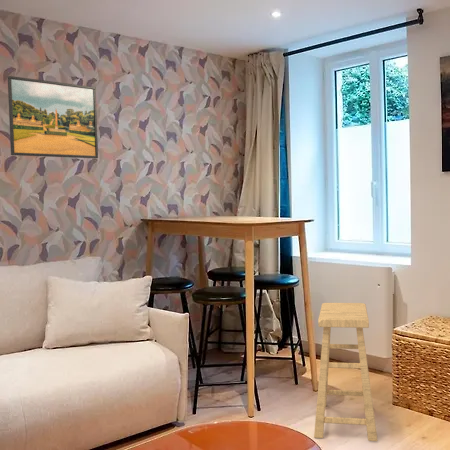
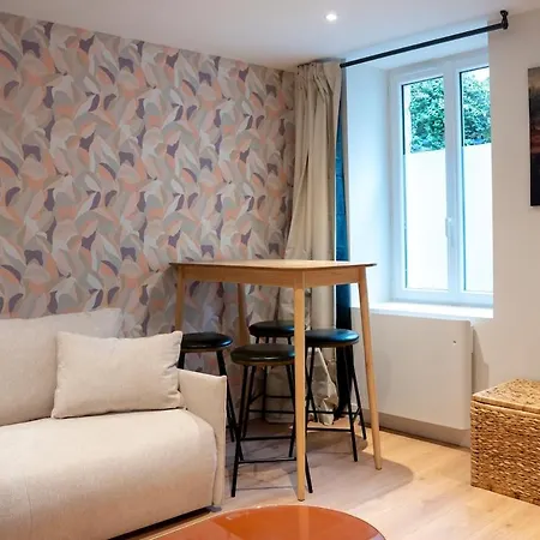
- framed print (55, 119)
- stool (344, 366)
